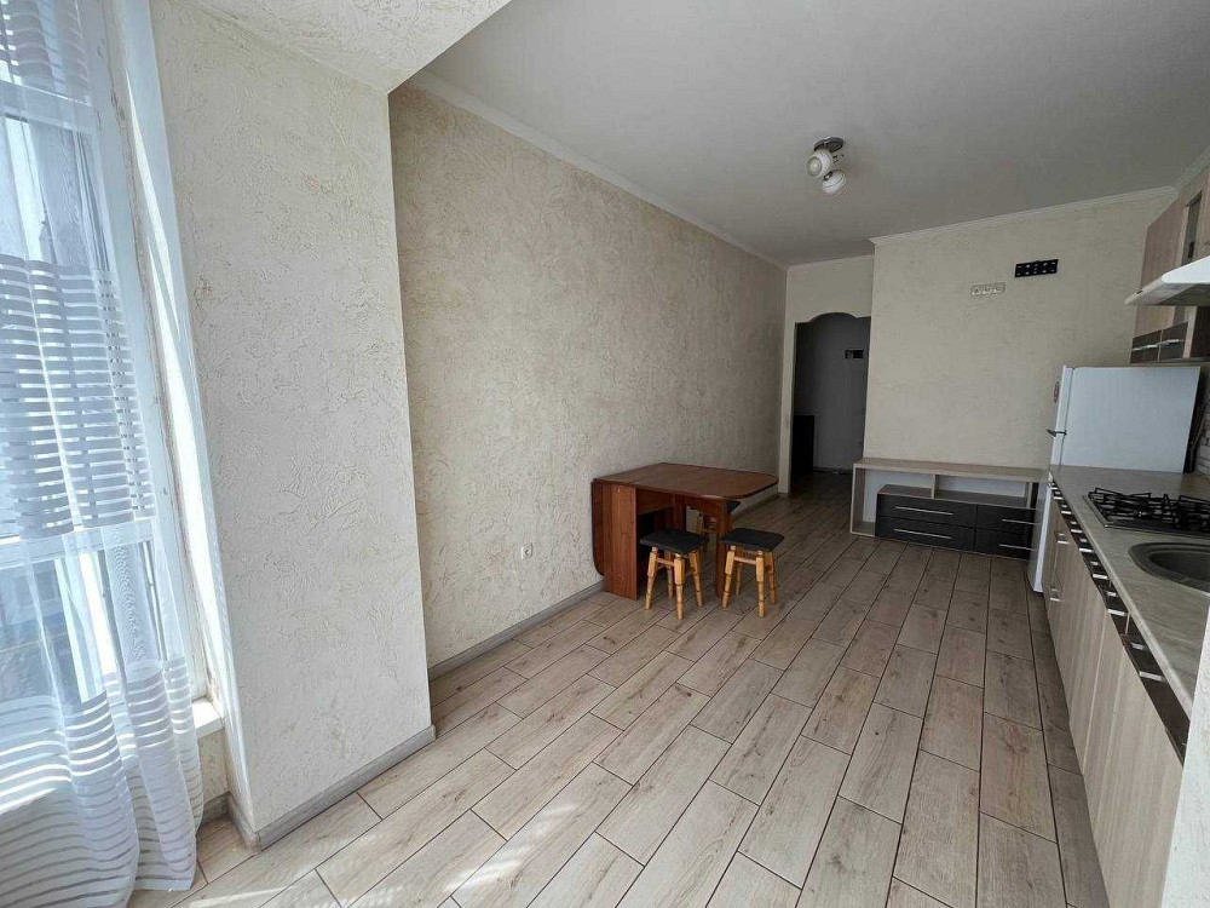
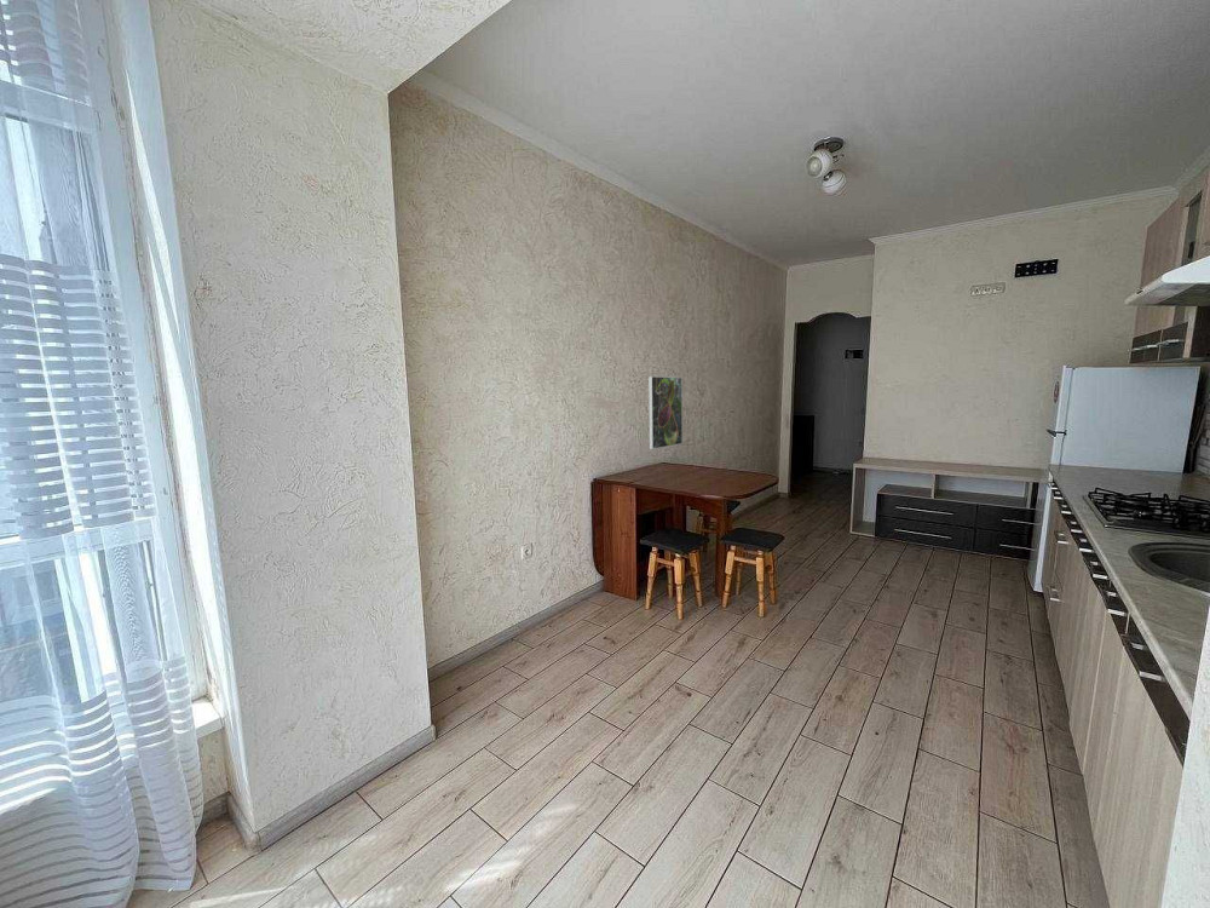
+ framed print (666, 412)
